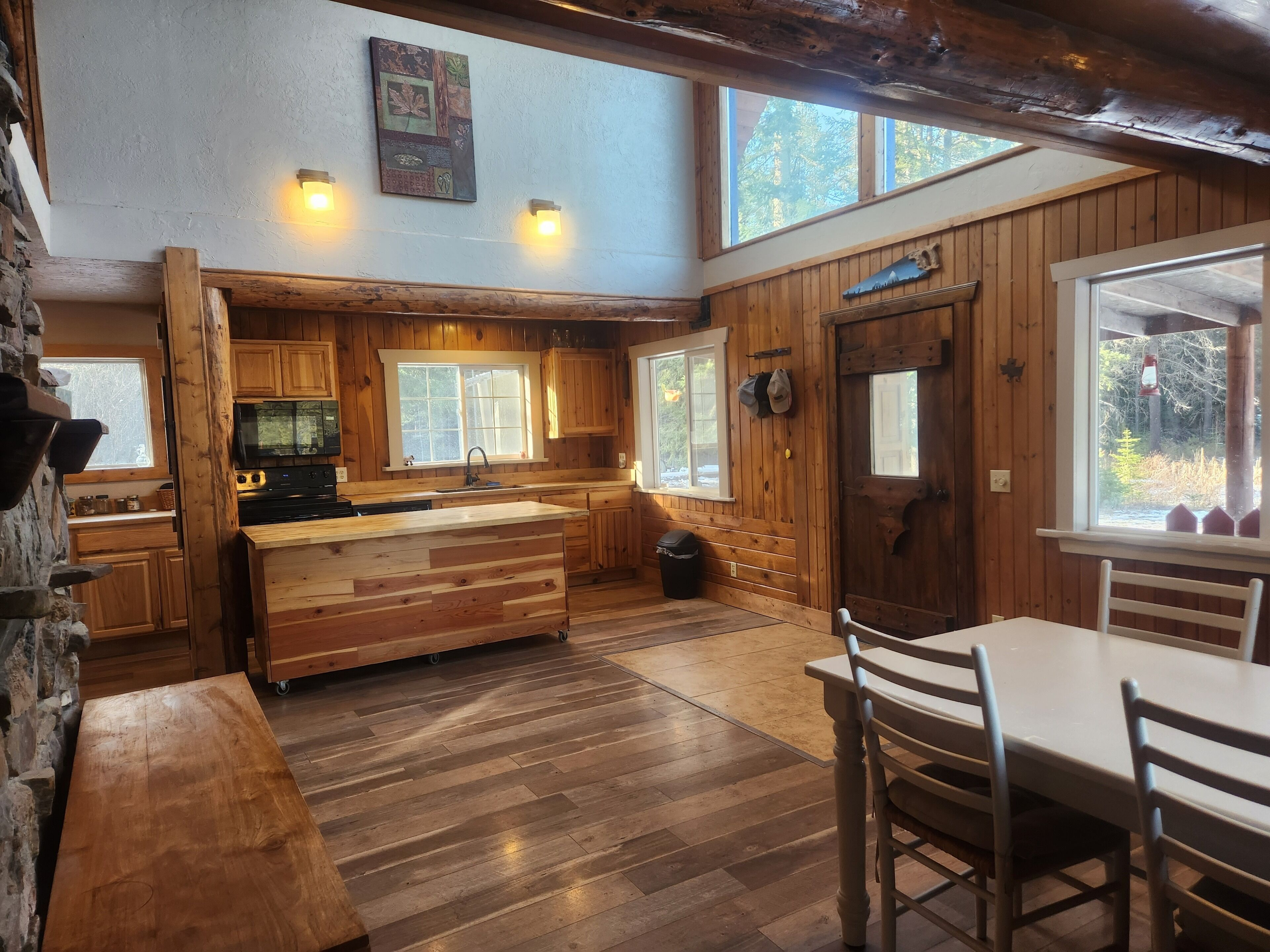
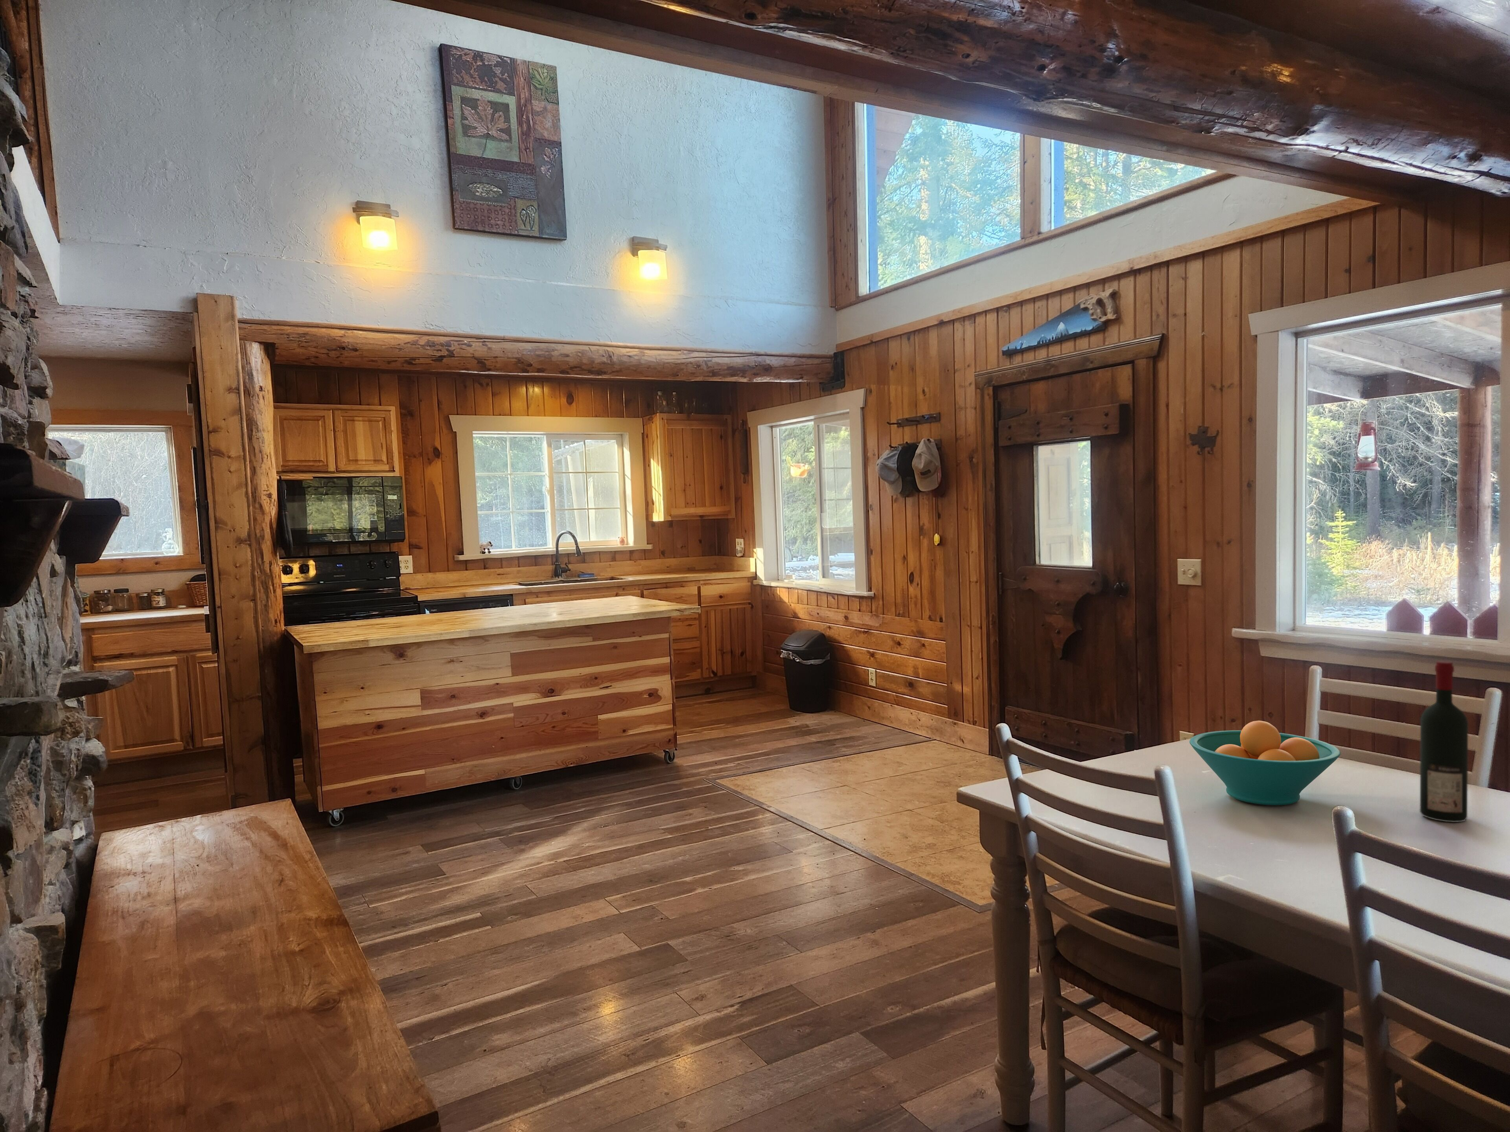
+ alcohol (1443, 740)
+ fruit bowl (1263, 759)
